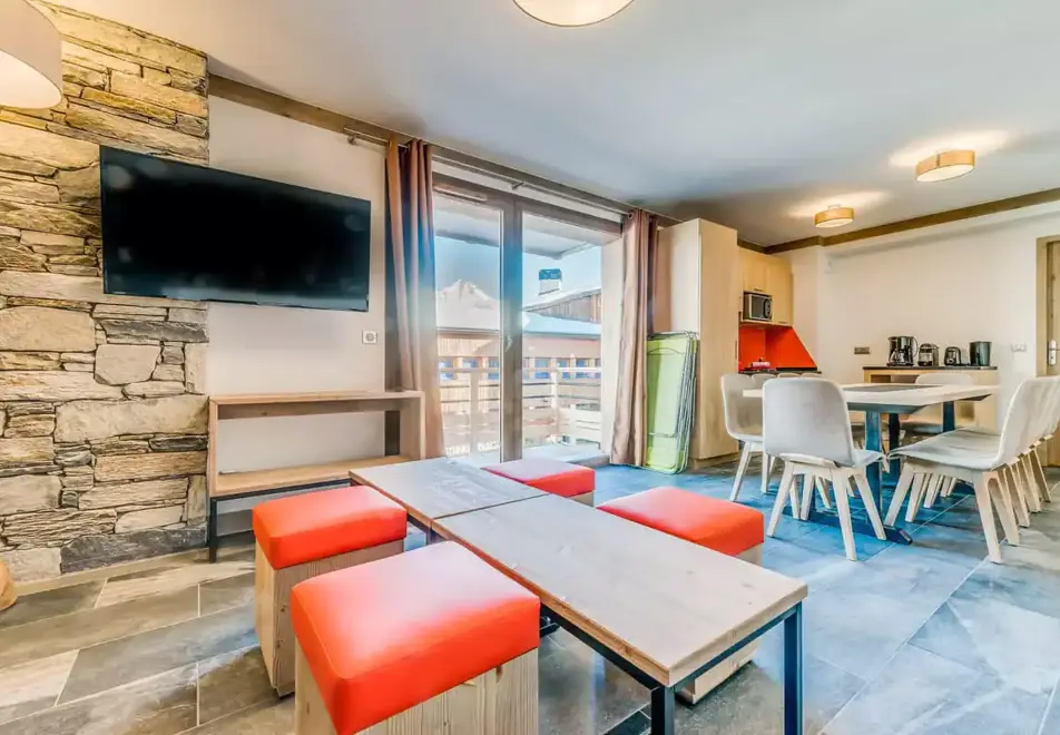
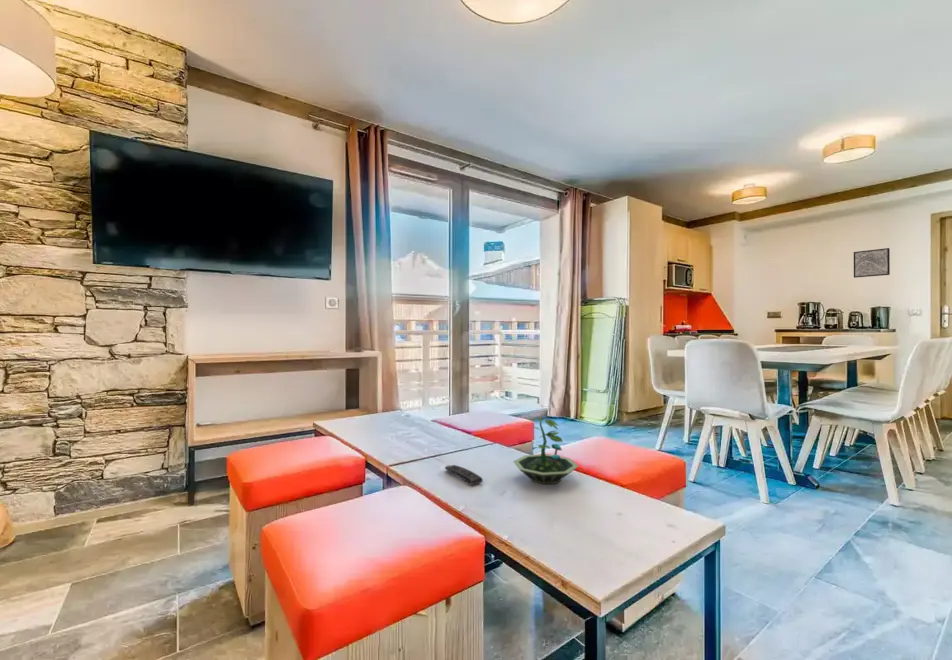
+ terrarium (543, 430)
+ wall art (871, 263)
+ remote control (461, 473)
